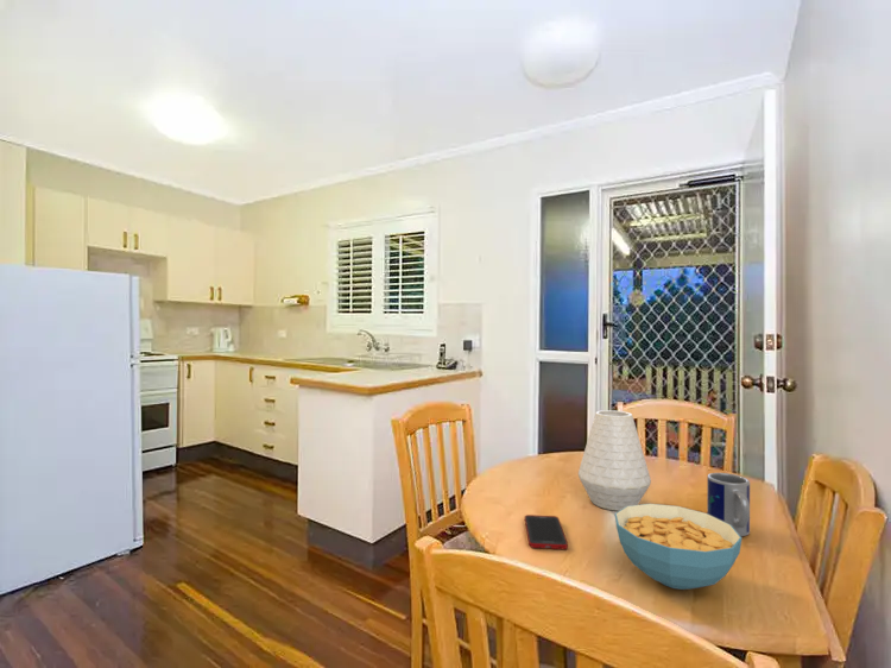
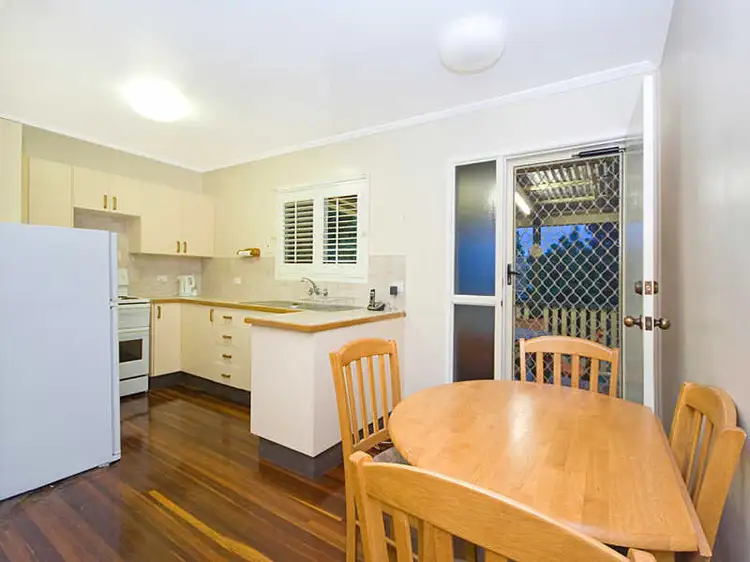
- cell phone (544, 530)
- mug (732, 506)
- cereal bowl (674, 552)
- vase (613, 458)
